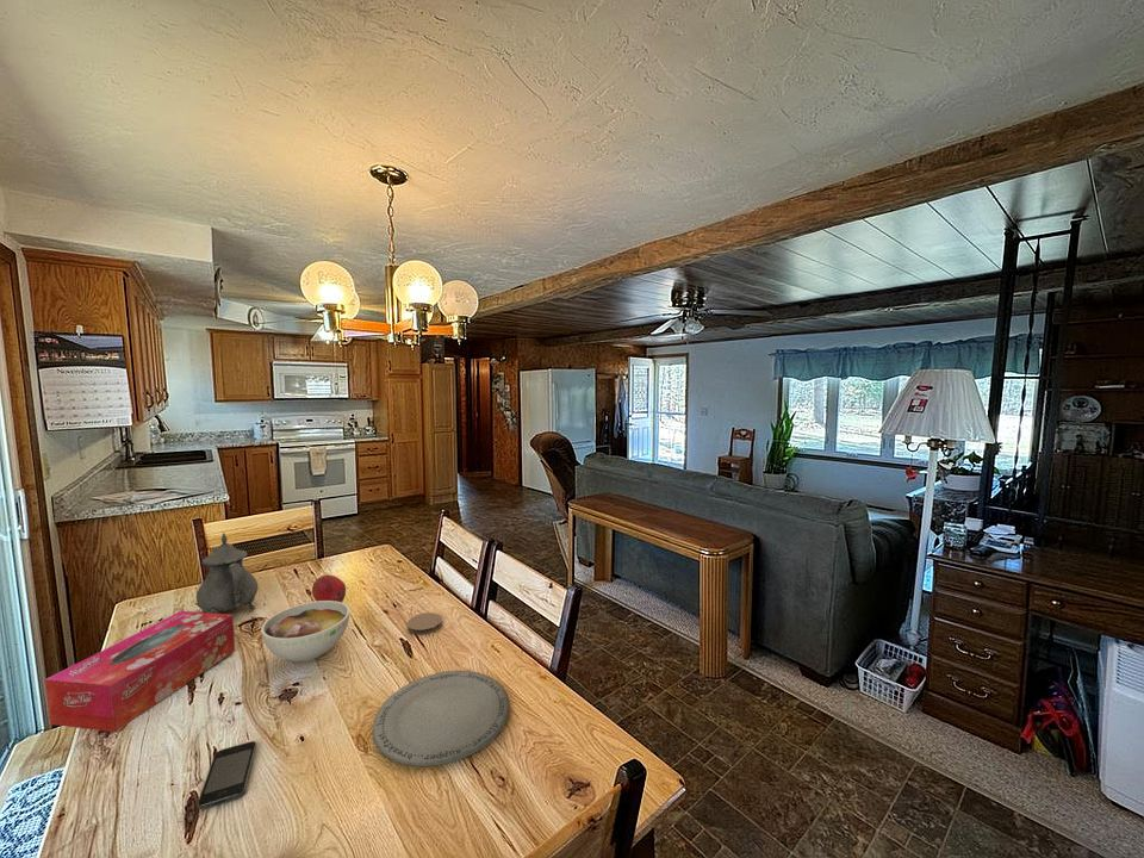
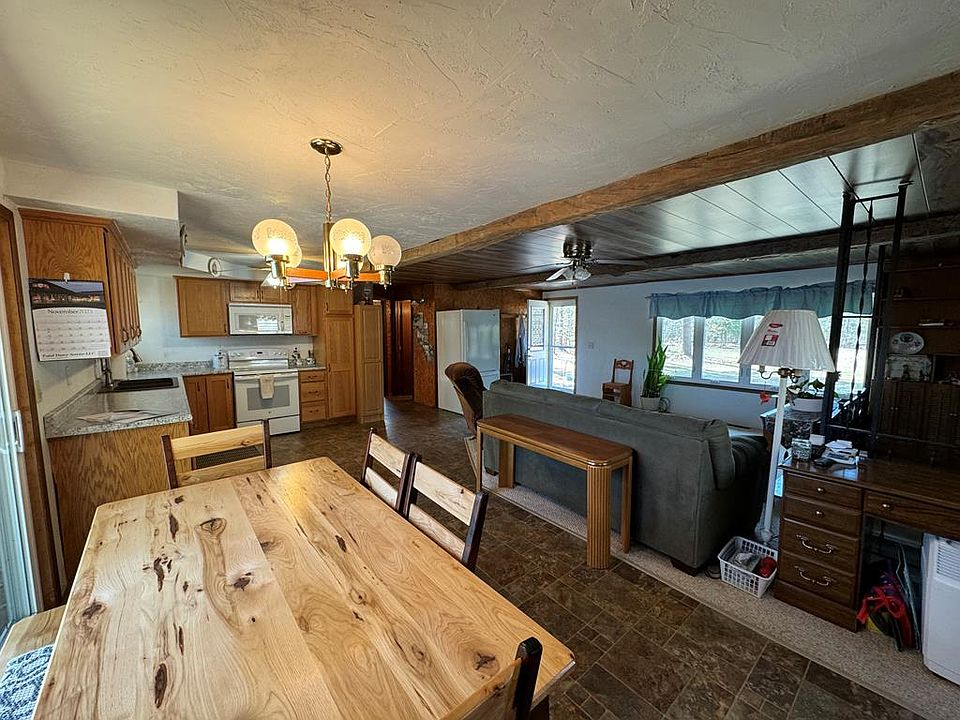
- tissue box (151, 663)
- fruit (328, 591)
- teapot (226, 571)
- smartphone (229, 772)
- coaster (424, 622)
- plate (443, 714)
- bowl (307, 636)
